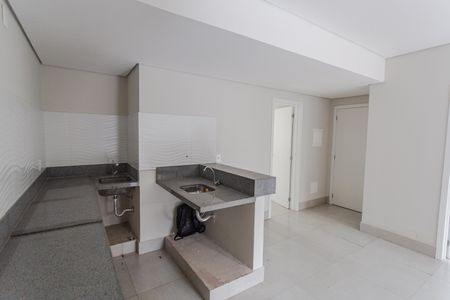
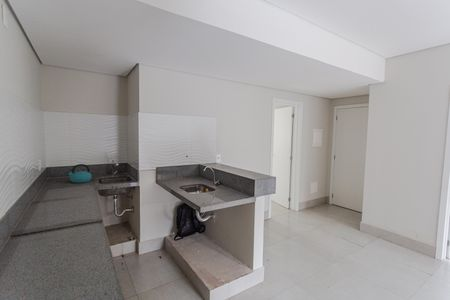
+ kettle (79, 172)
